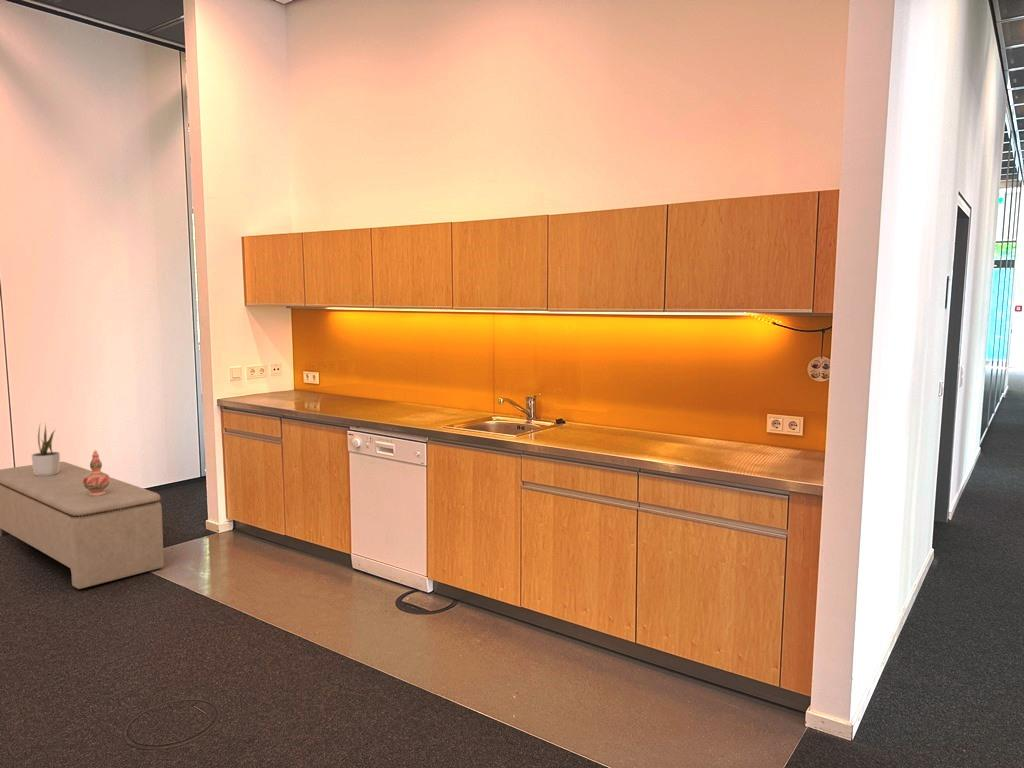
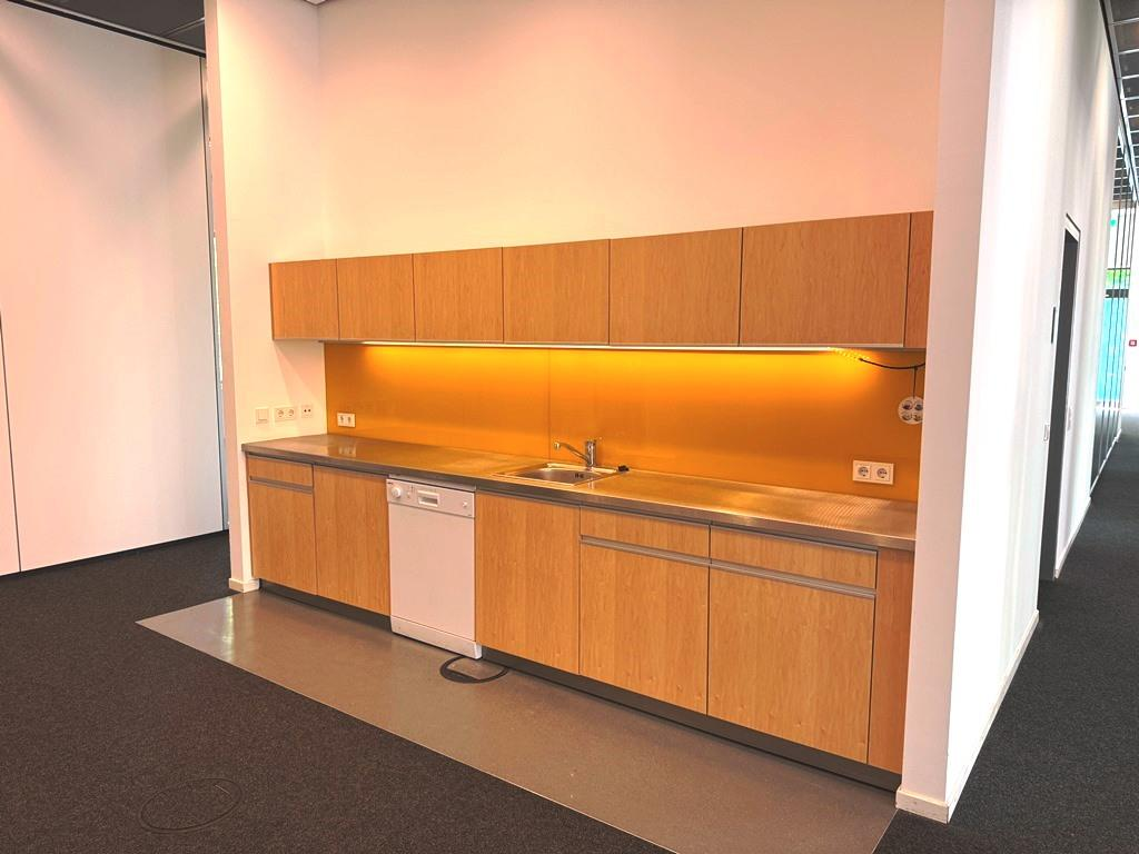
- decorative vase (96, 471)
- potted plant (45, 446)
- bench (69, 515)
